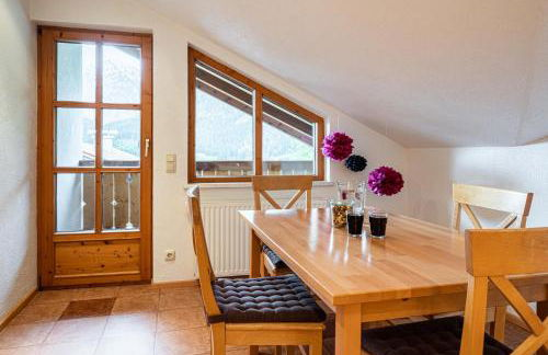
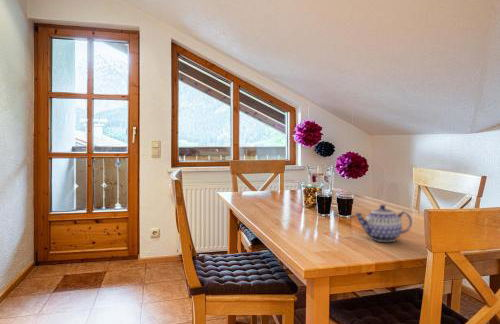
+ teapot (382, 222)
